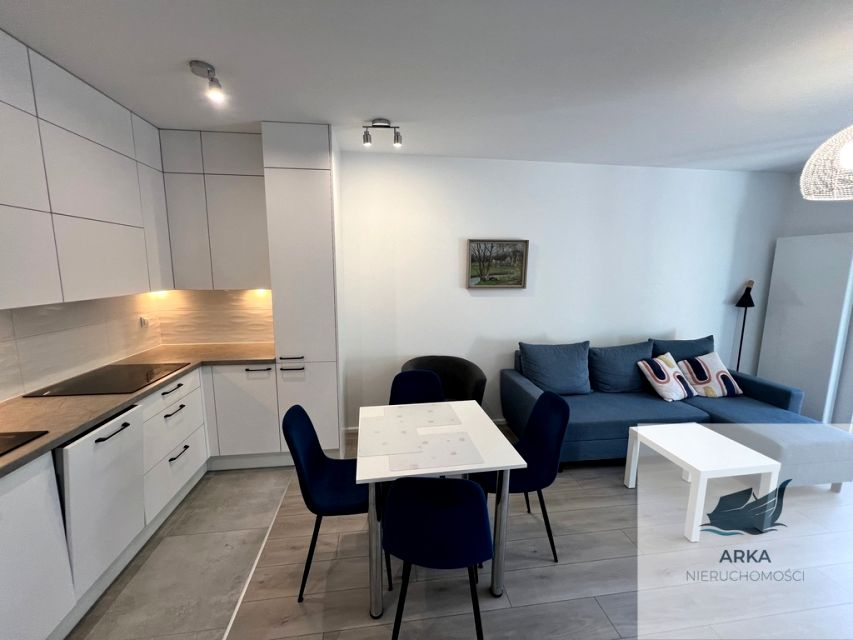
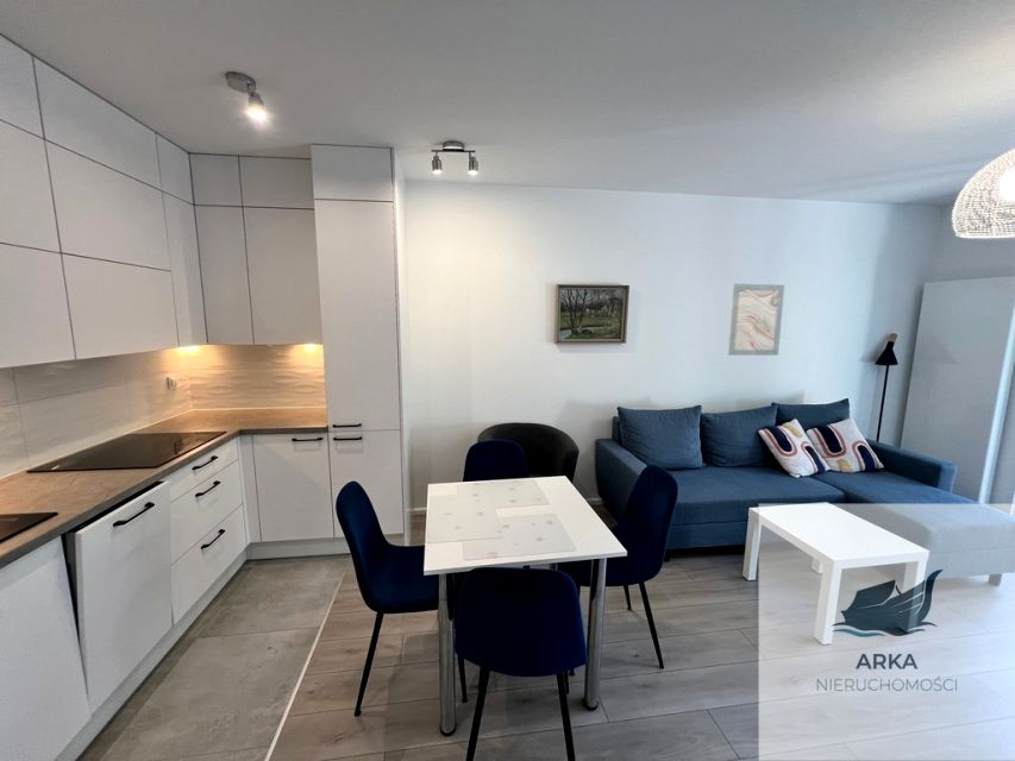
+ wall art (756, 320)
